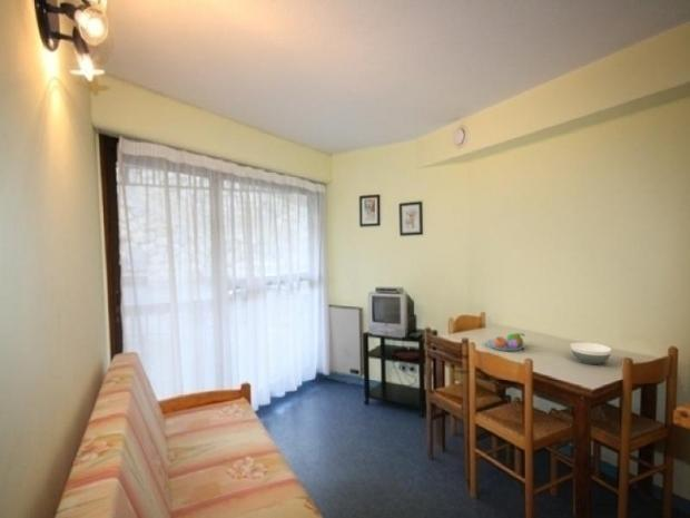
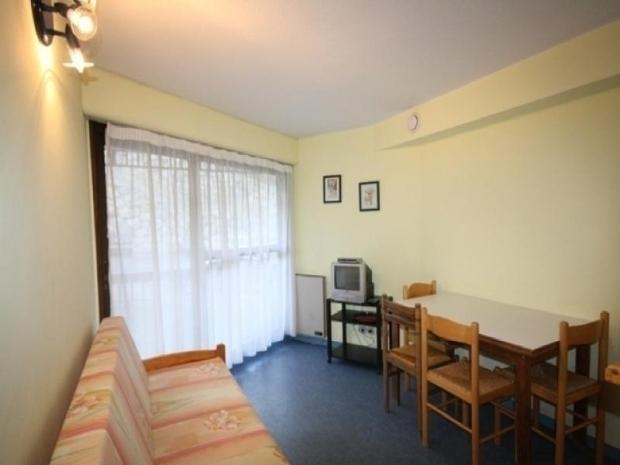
- fruit bowl (506, 339)
- bowl (590, 354)
